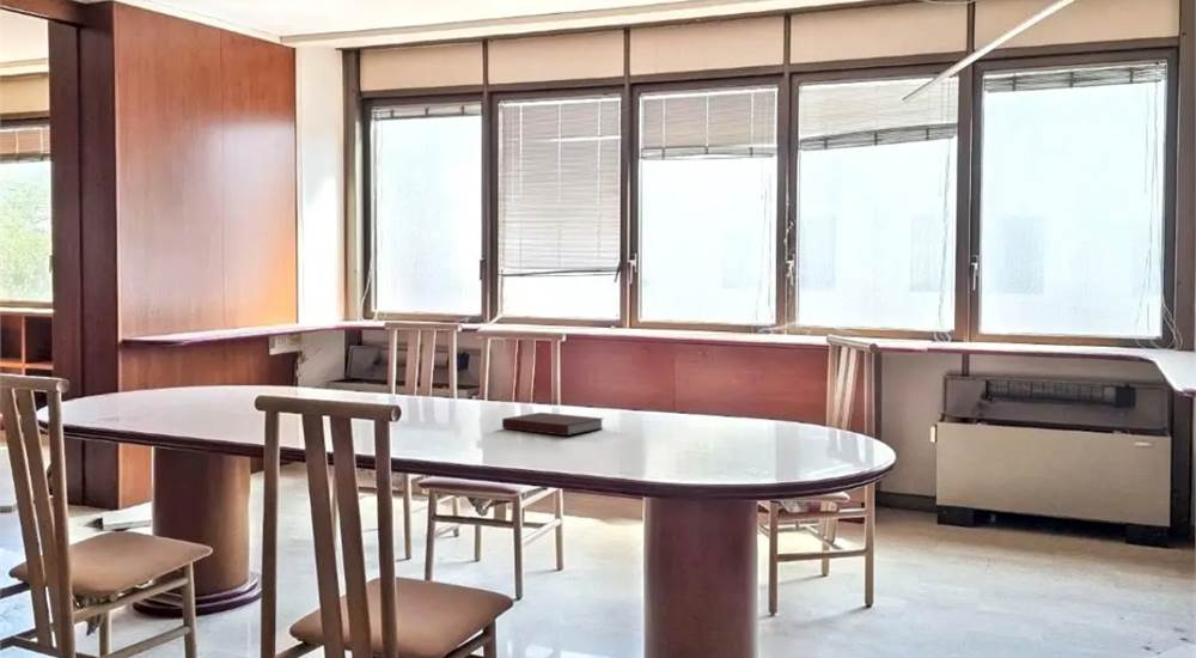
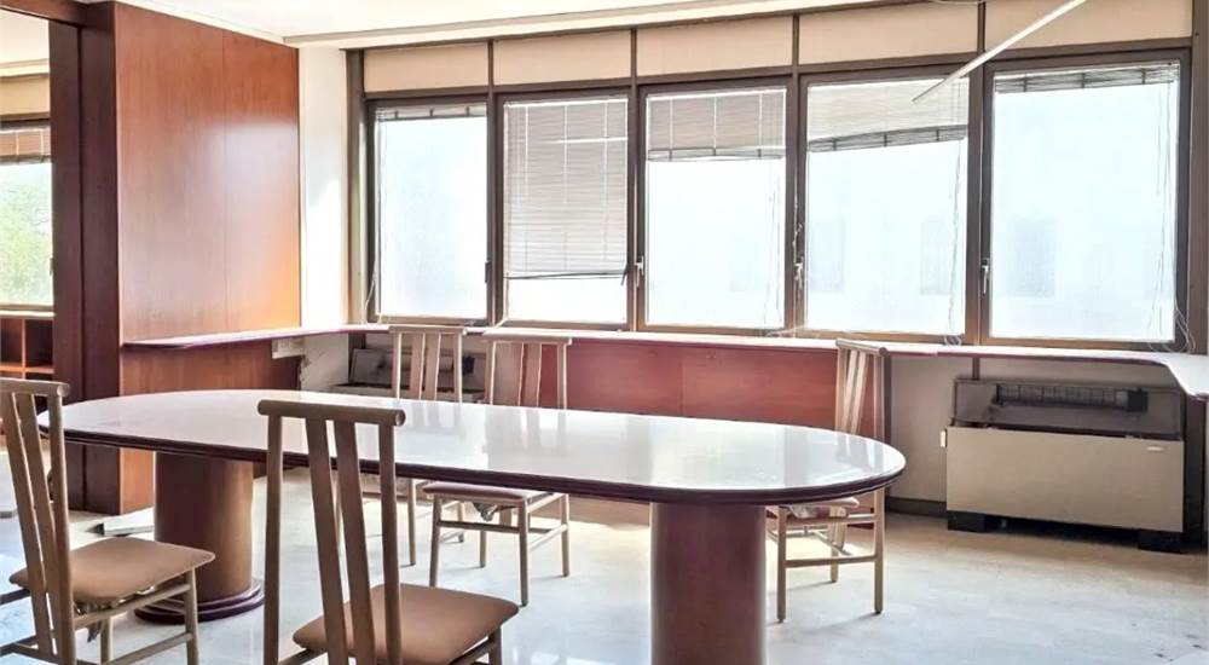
- notebook (553, 422)
